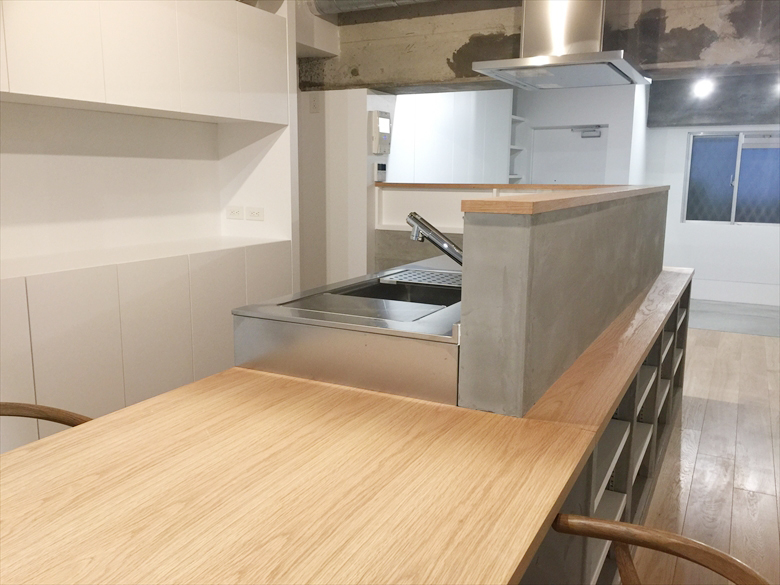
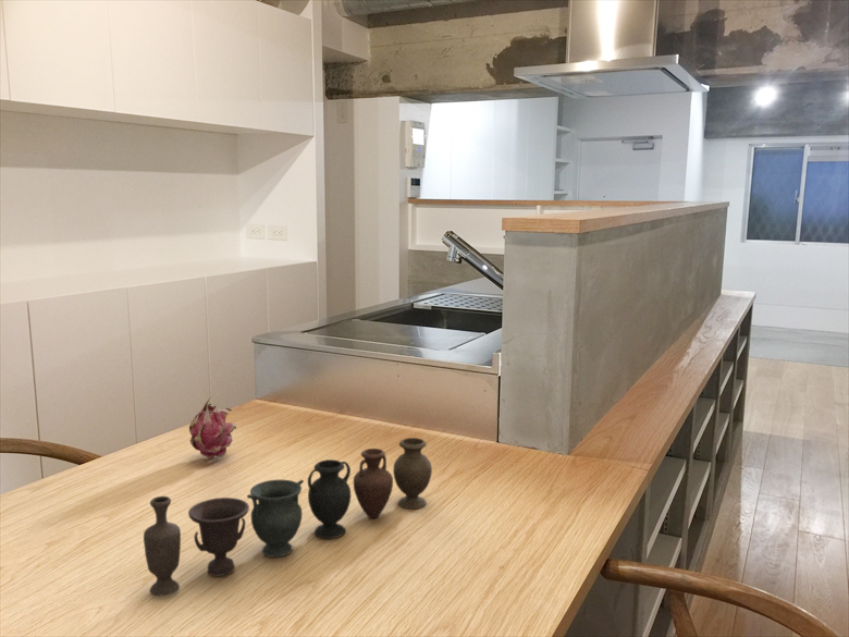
+ fruit (212, 427)
+ vase (308, 500)
